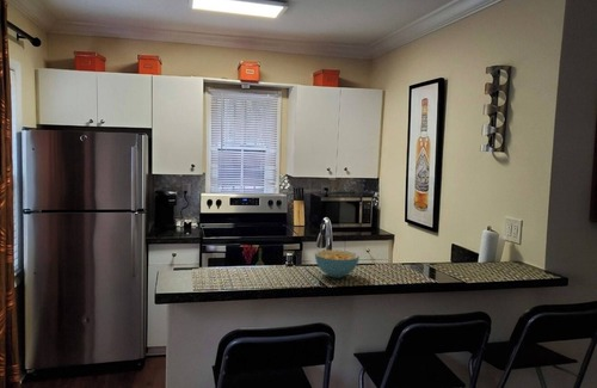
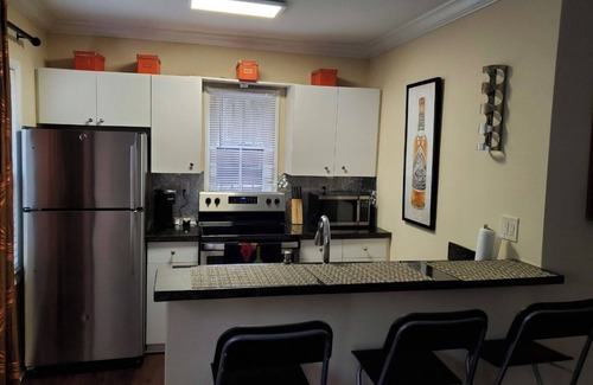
- cereal bowl (336, 265)
